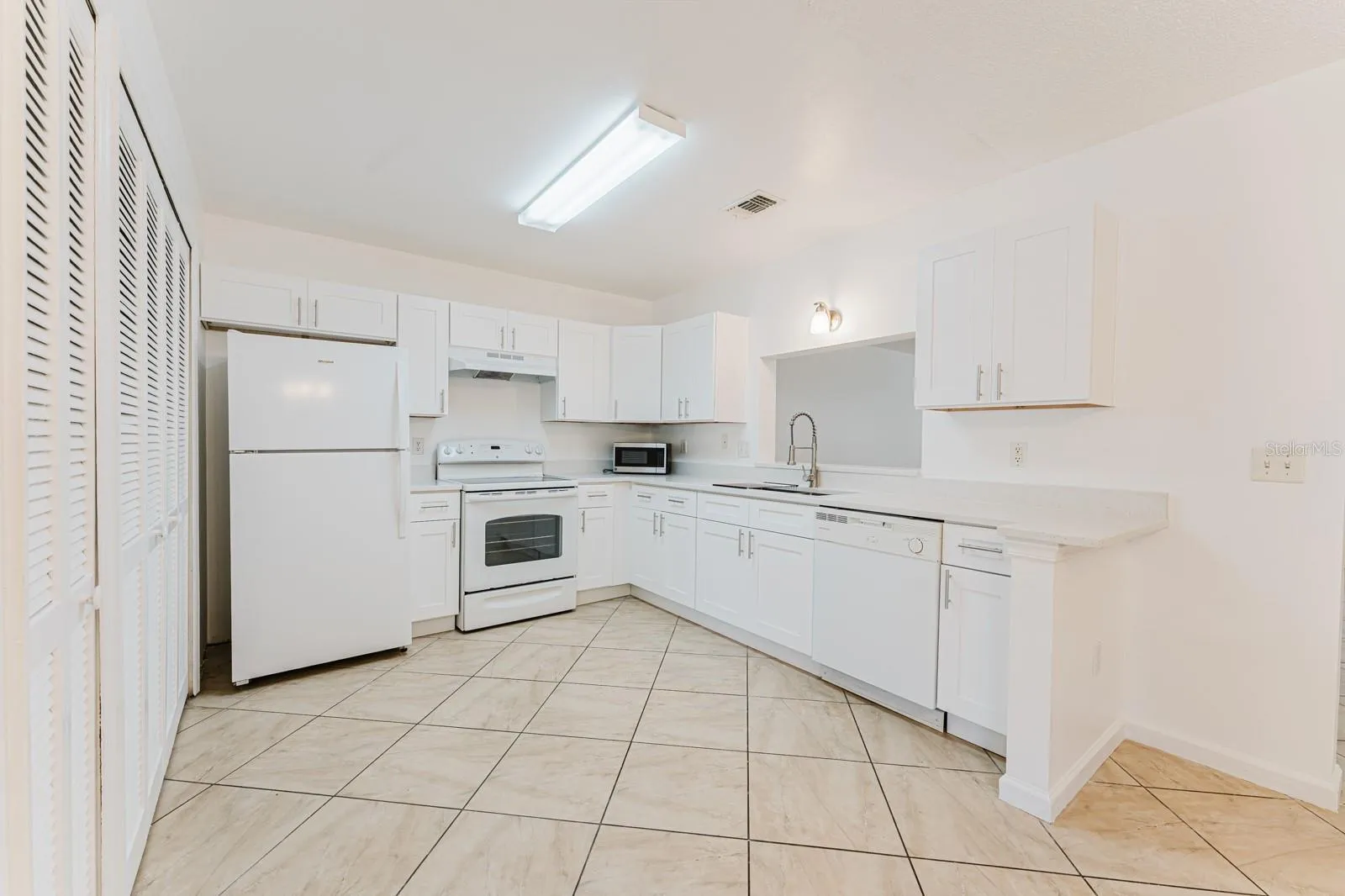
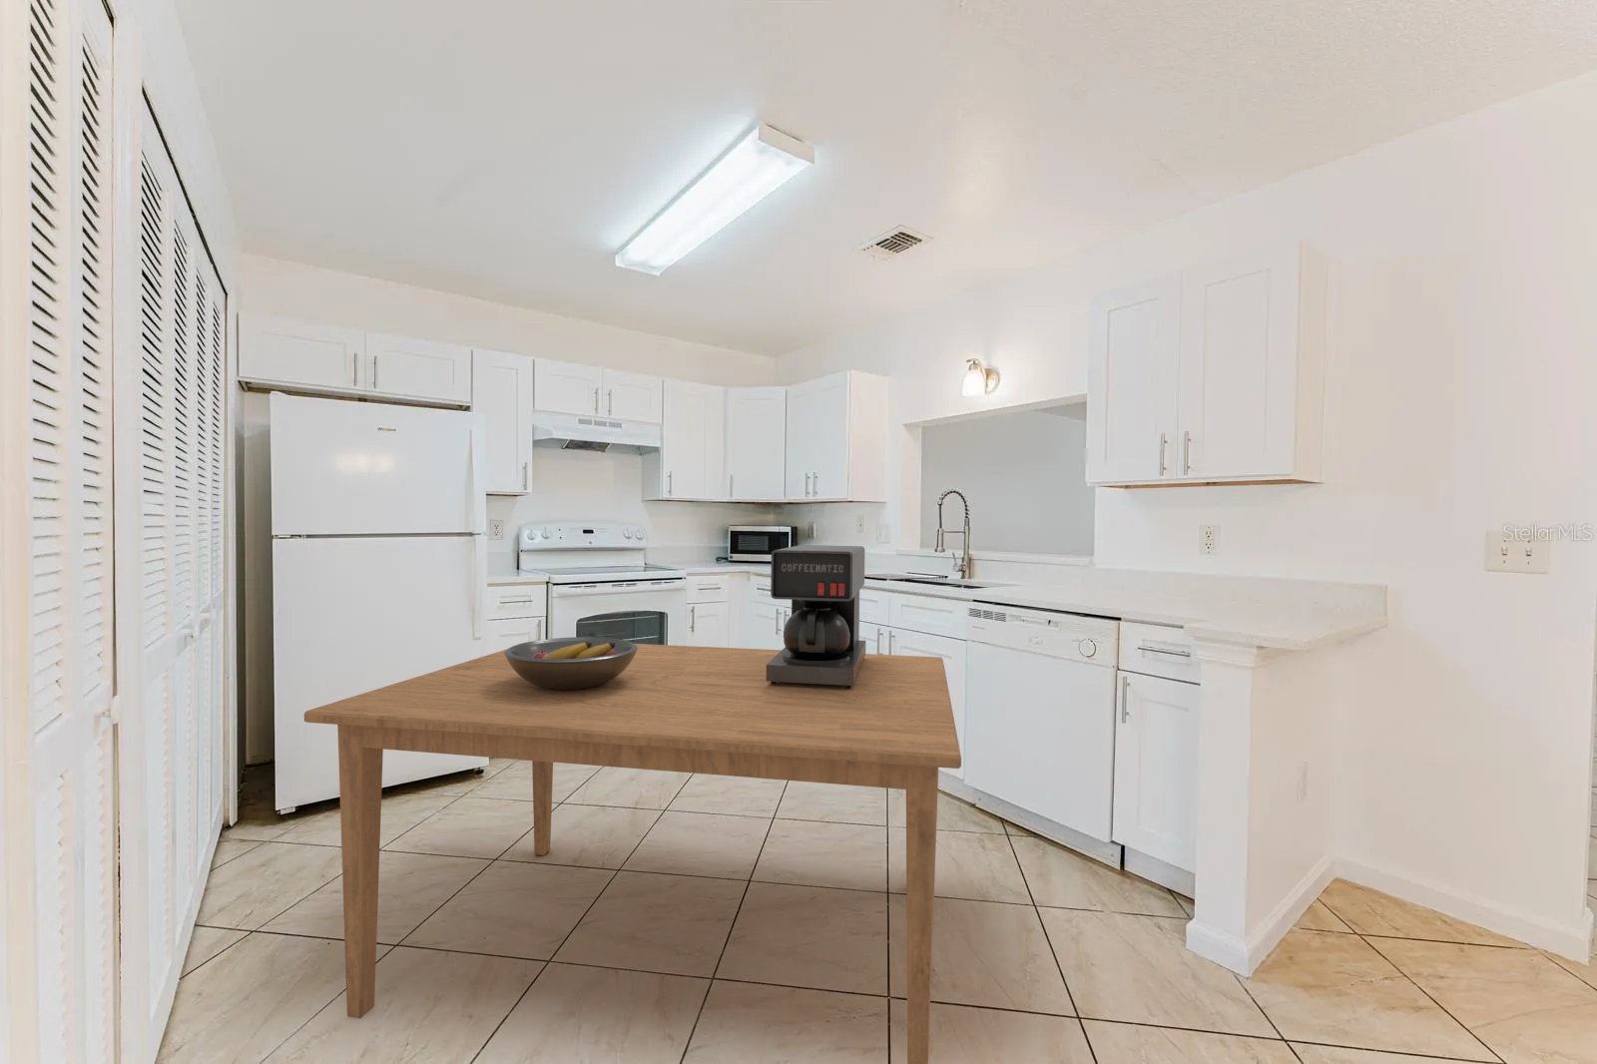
+ dining table (680, 772)
+ fruit bowl (572, 660)
+ coffee maker (822, 609)
